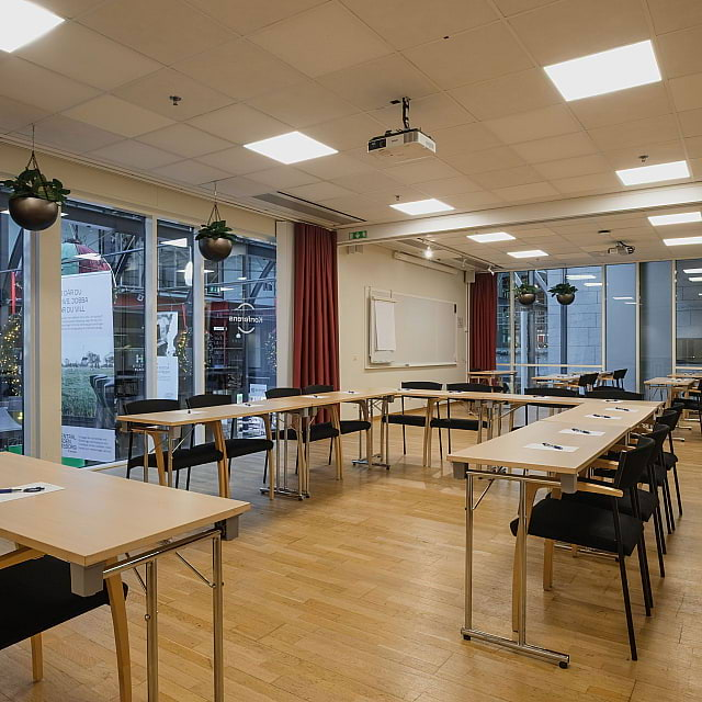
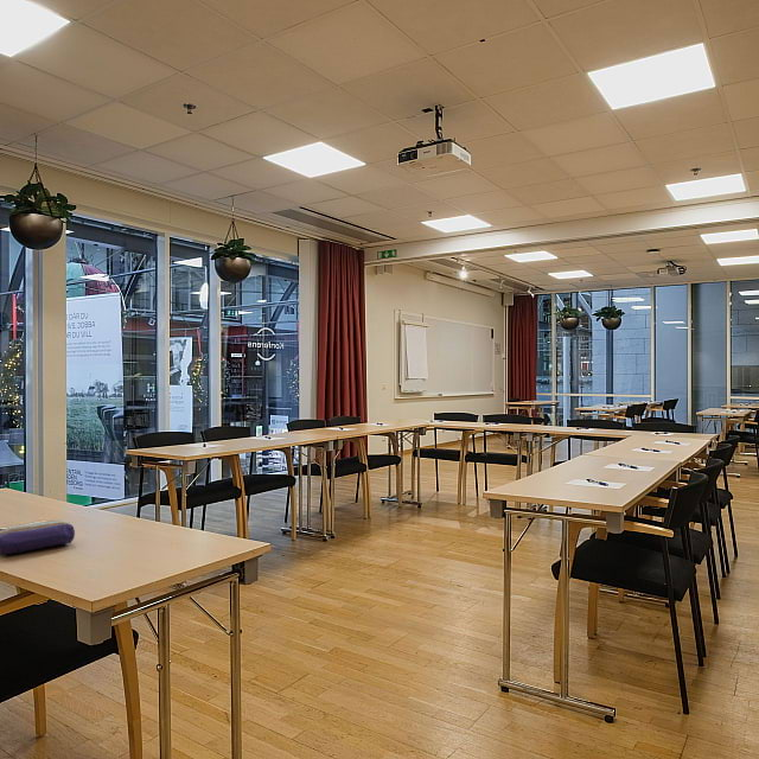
+ pencil case (34, 536)
